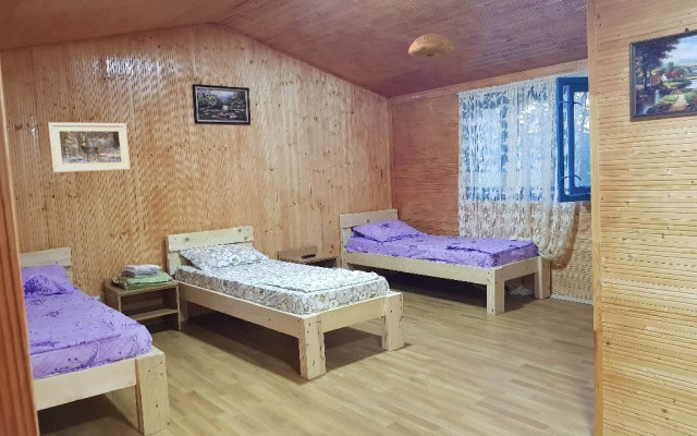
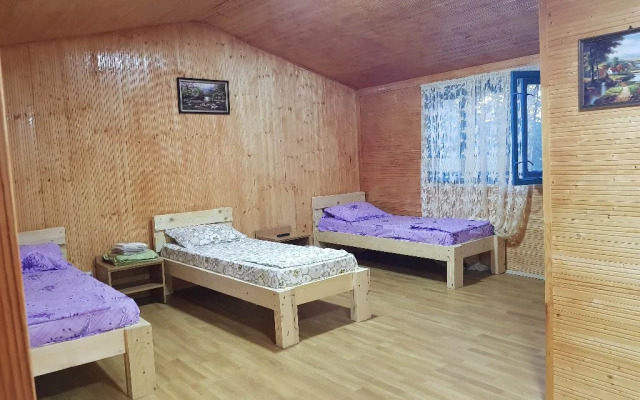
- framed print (90, 146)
- ceiling light (430, 45)
